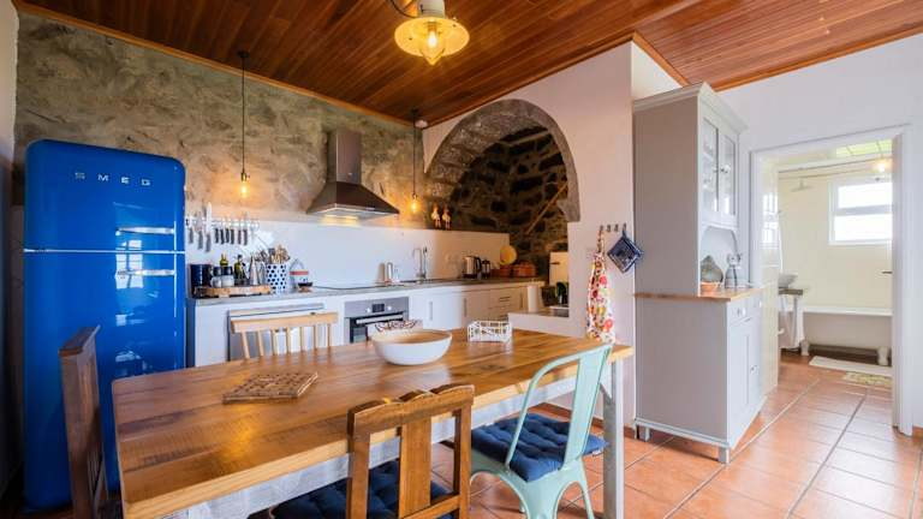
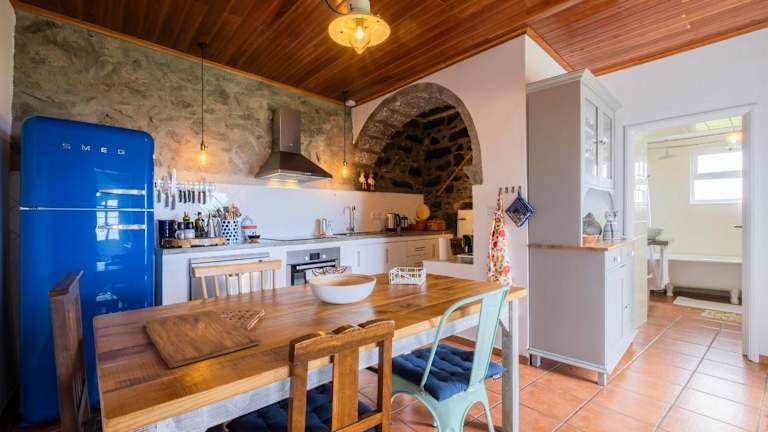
+ cutting board (195, 332)
